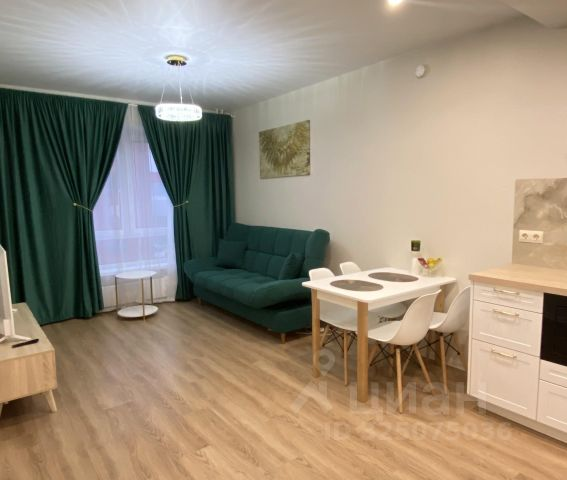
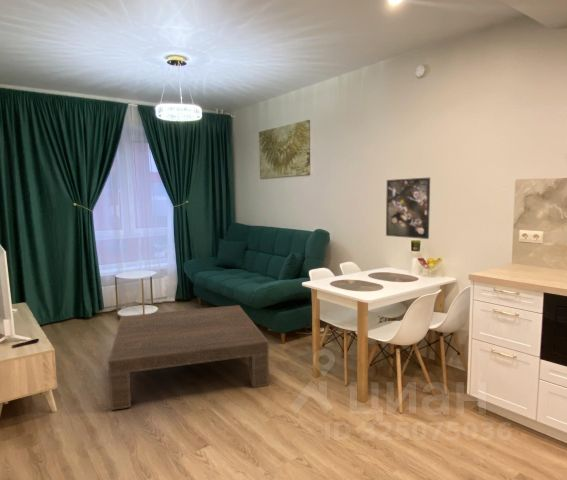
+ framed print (406, 208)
+ coffee table (187, 347)
